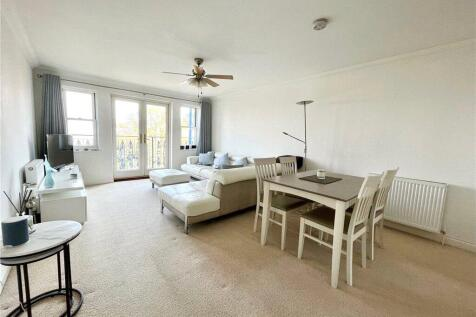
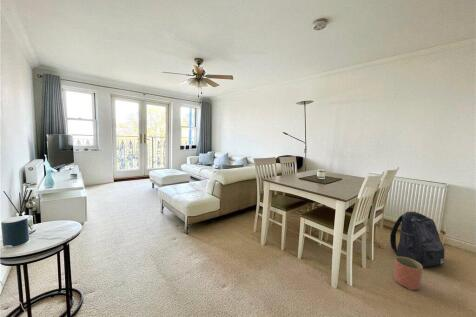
+ planter (407, 272)
+ backpack (417, 236)
